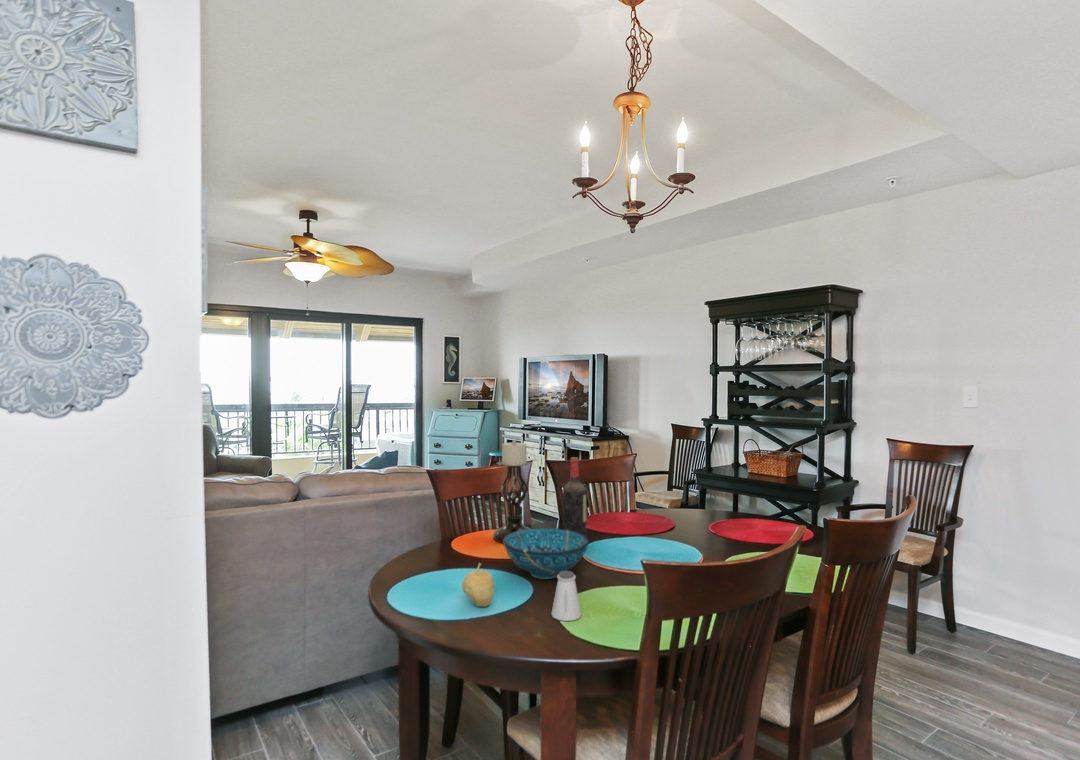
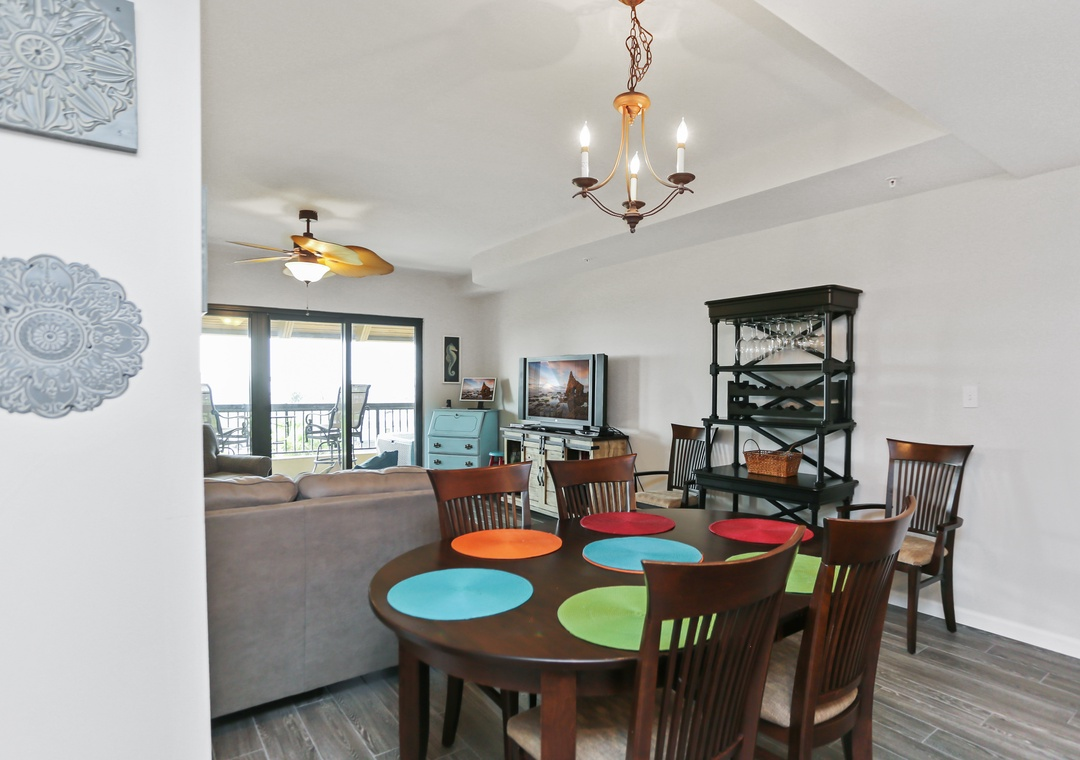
- decorative bowl (545, 556)
- saltshaker (566, 593)
- fruit (478, 584)
- candle holder (514, 489)
- wine bottle (574, 501)
